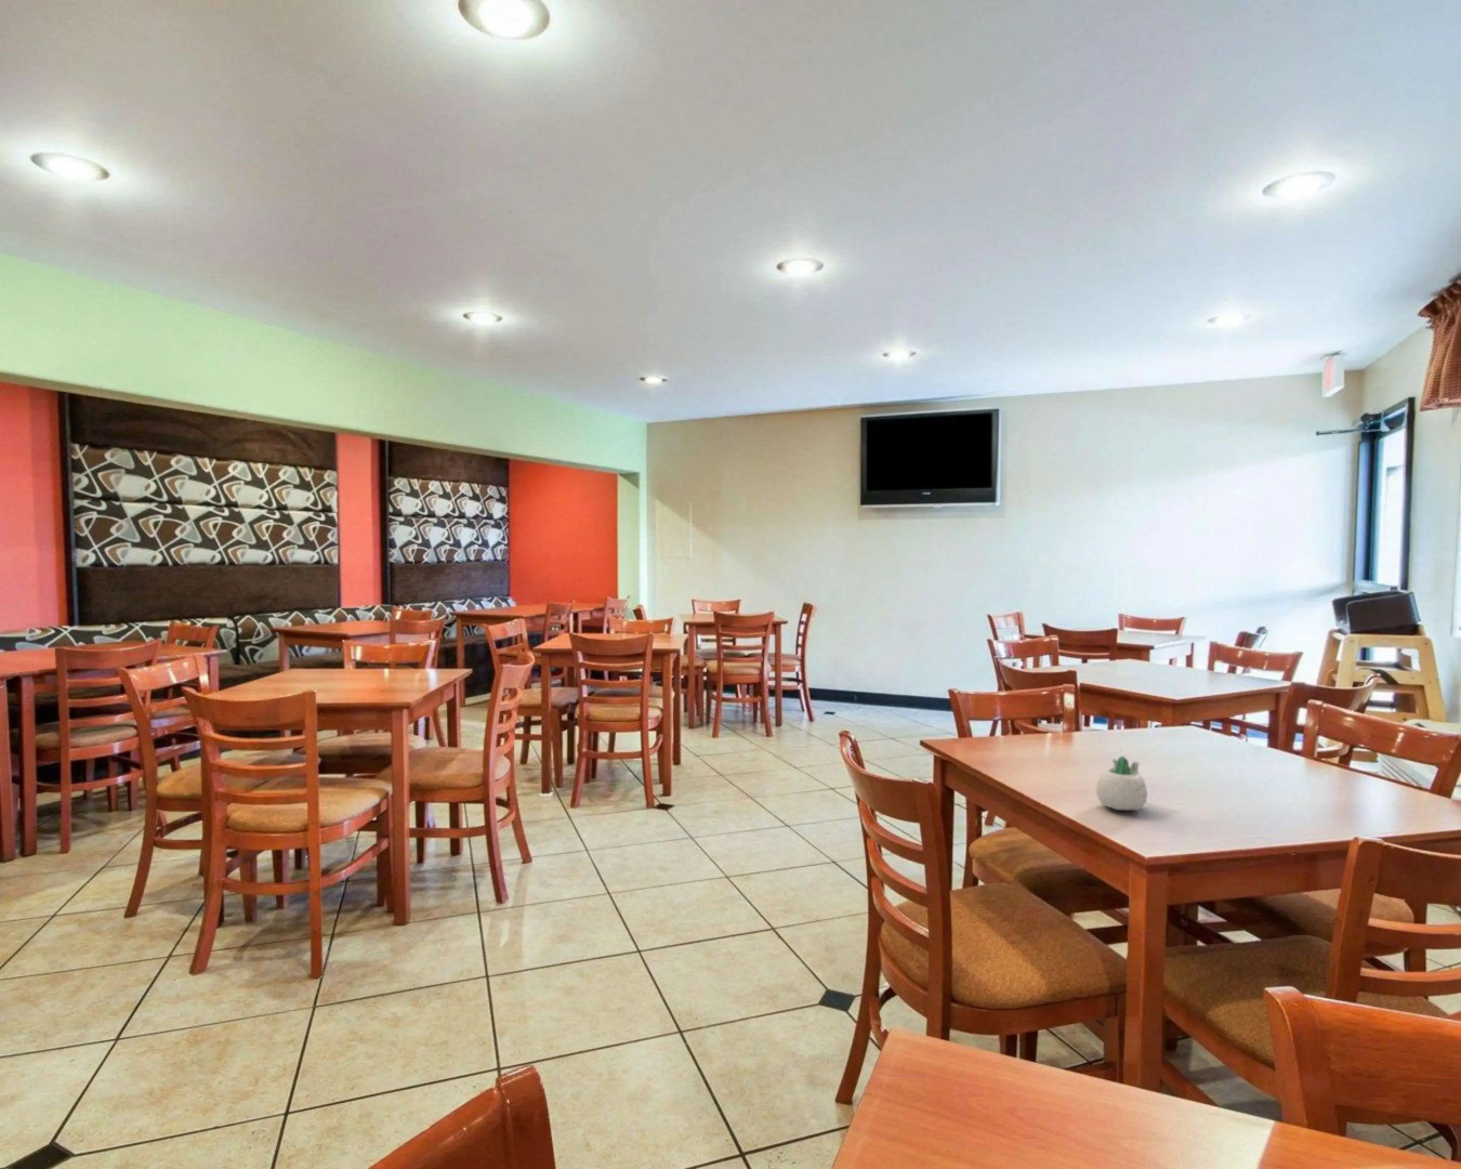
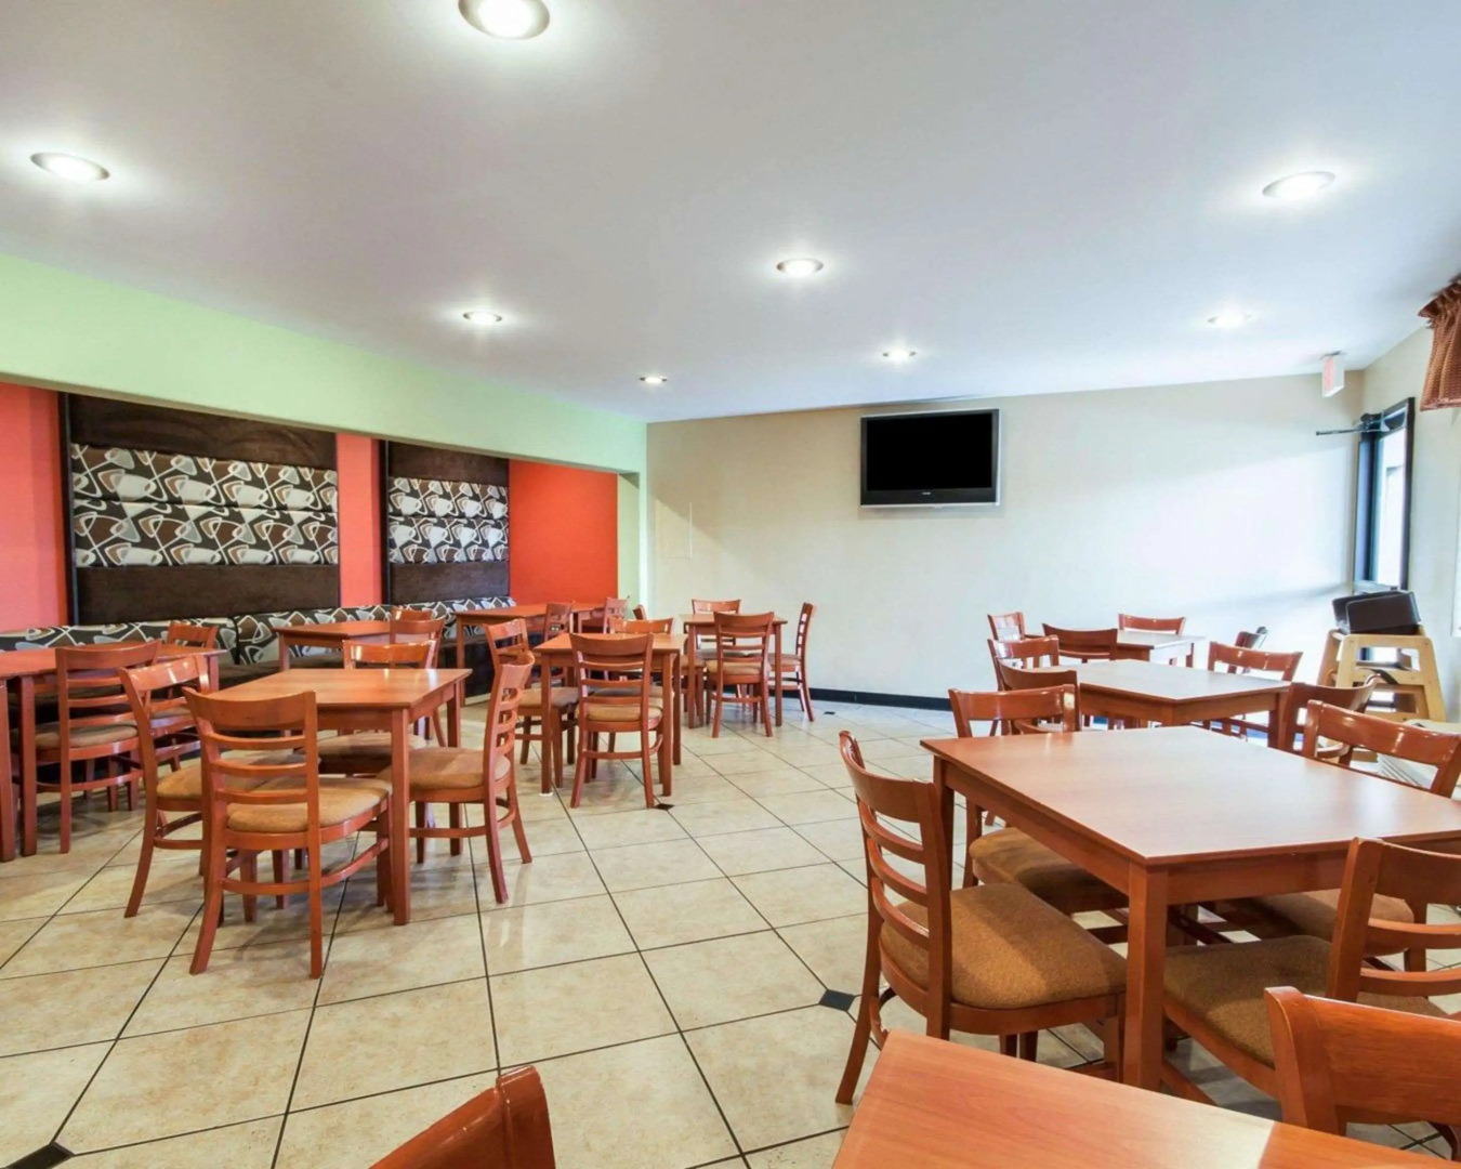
- succulent planter (1122, 781)
